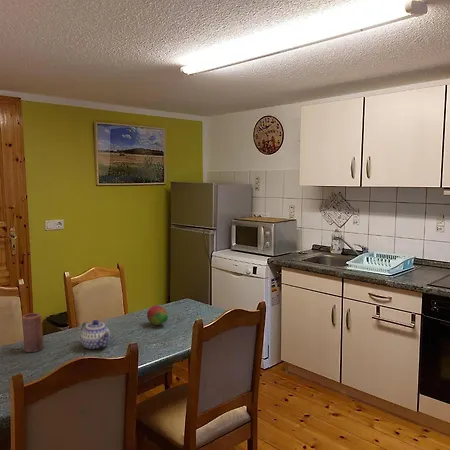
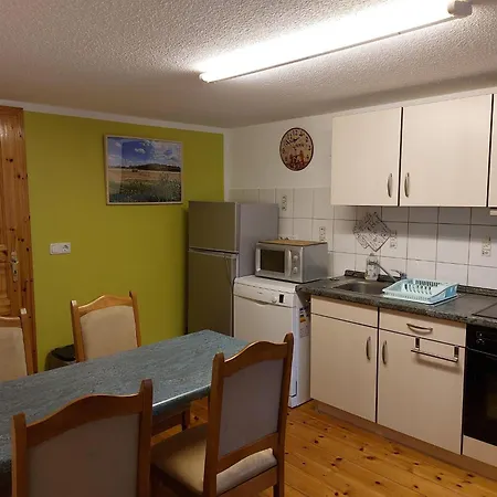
- fruit (157, 315)
- candle (32, 332)
- teapot (95, 332)
